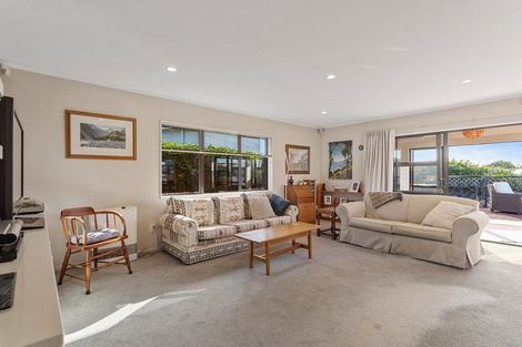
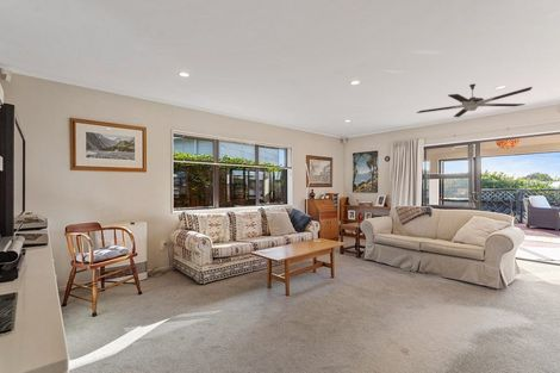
+ ceiling fan (467, 99)
